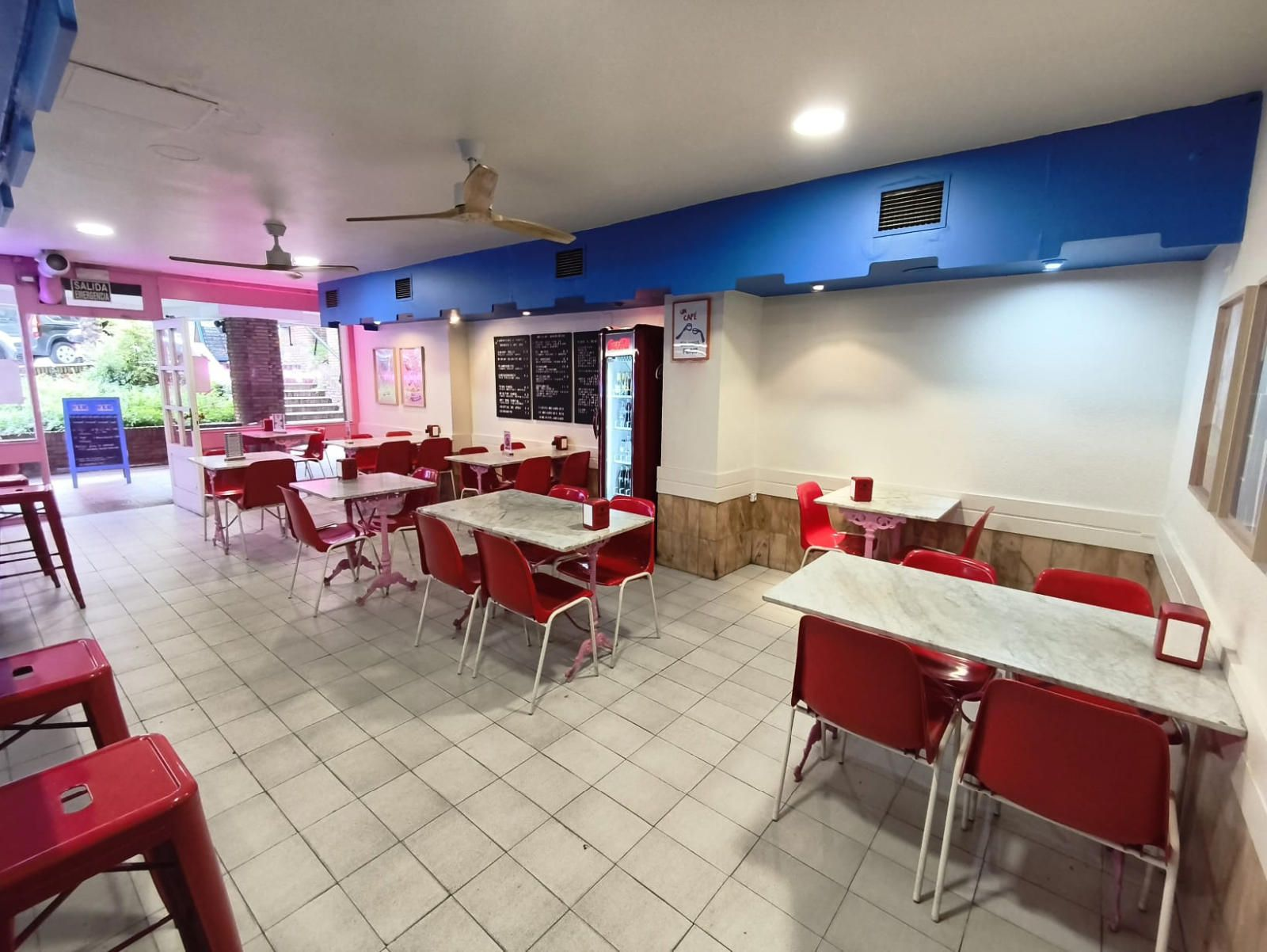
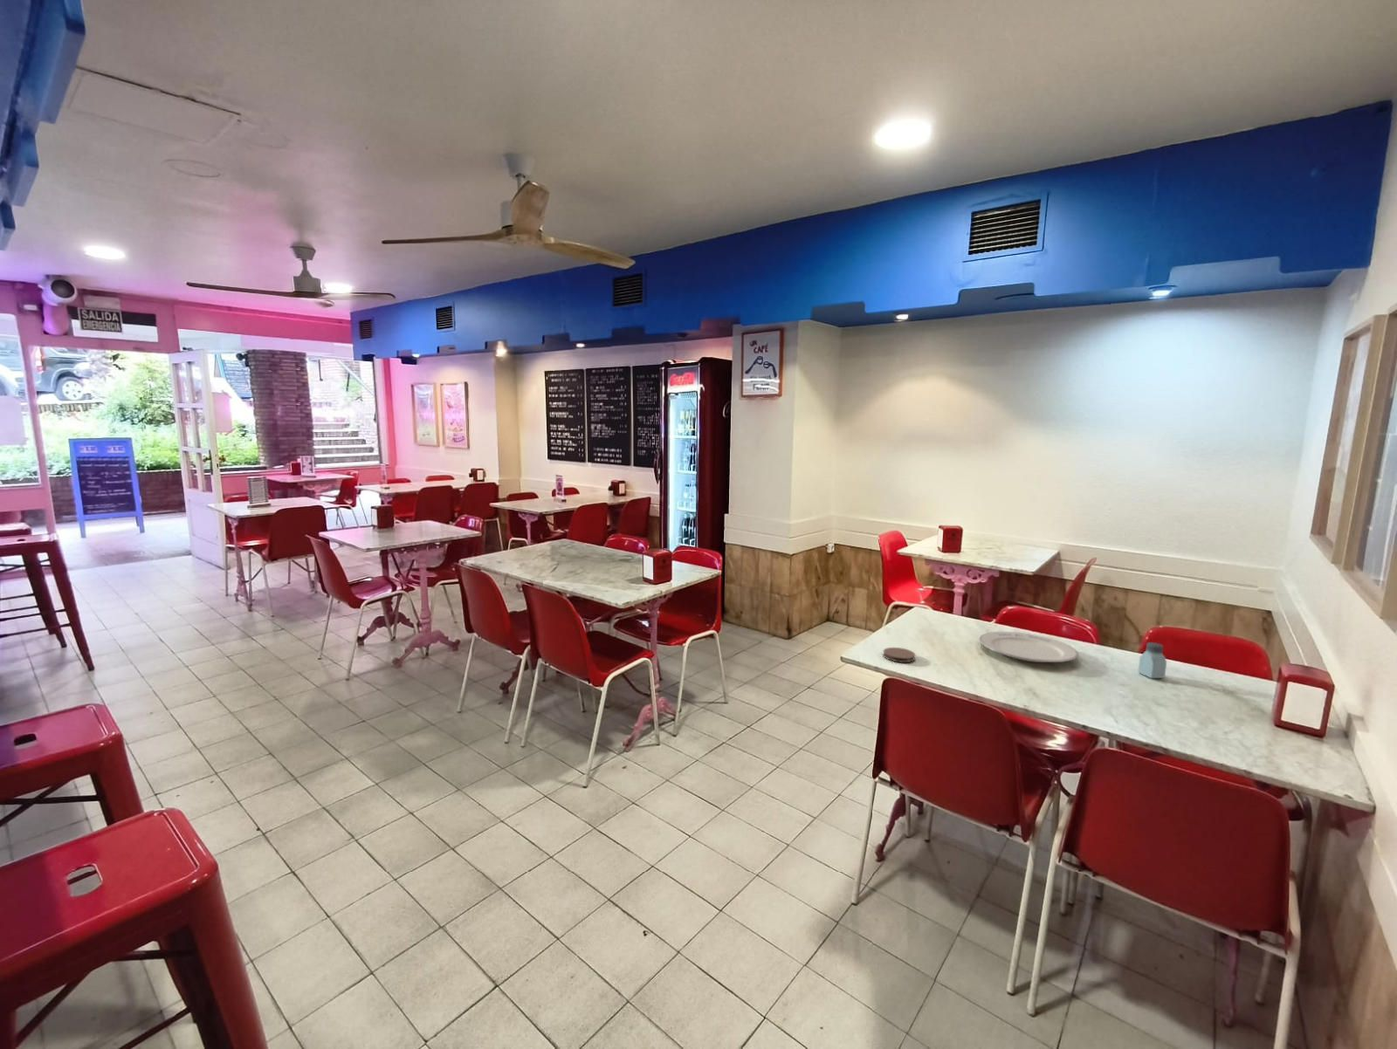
+ saltshaker (1152, 660)
+ coaster (899, 655)
+ chinaware (1027, 648)
